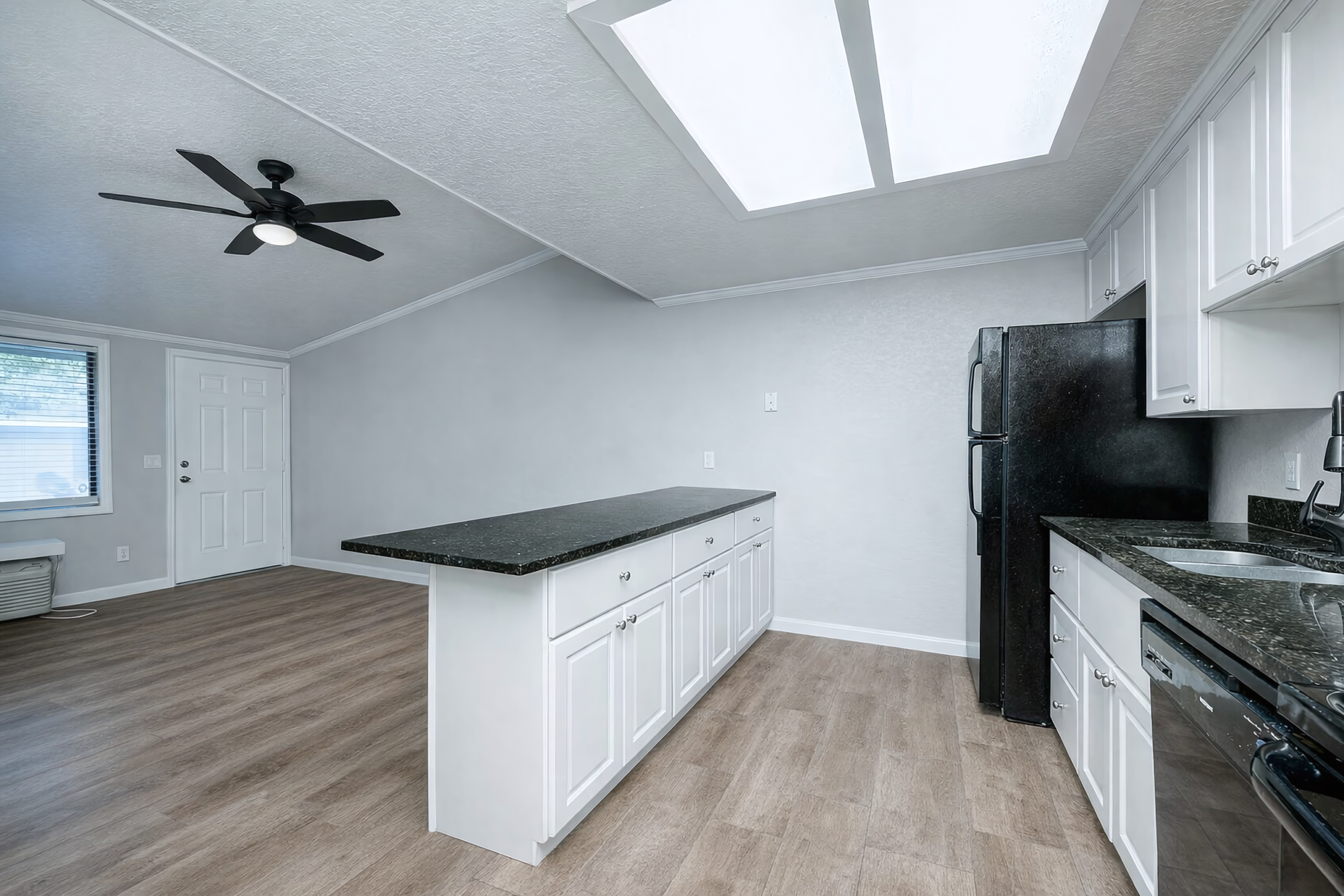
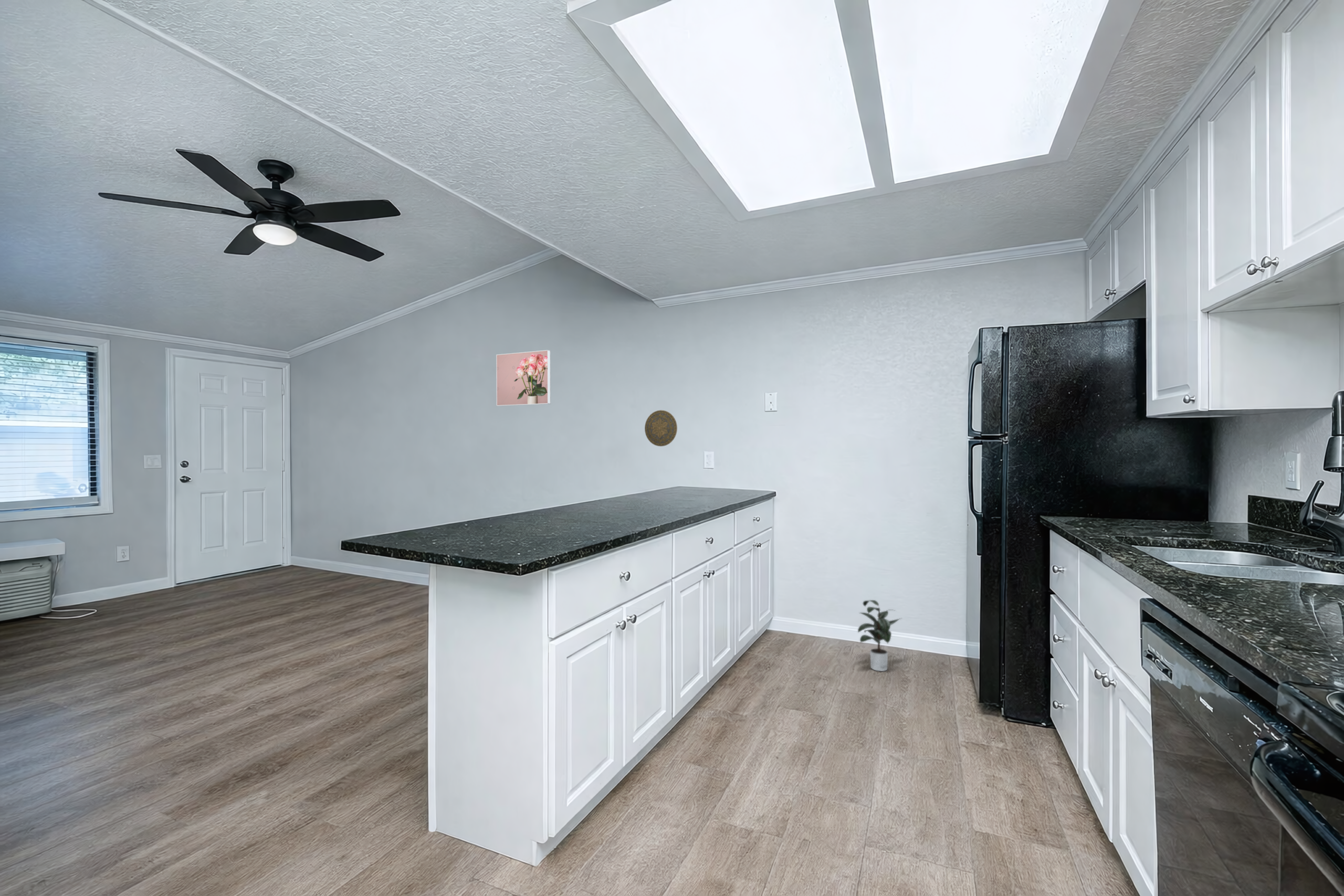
+ potted plant (880, 637)
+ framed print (522, 378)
+ decorative plate (660, 428)
